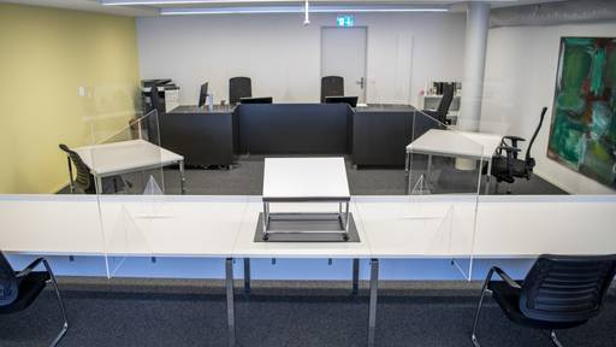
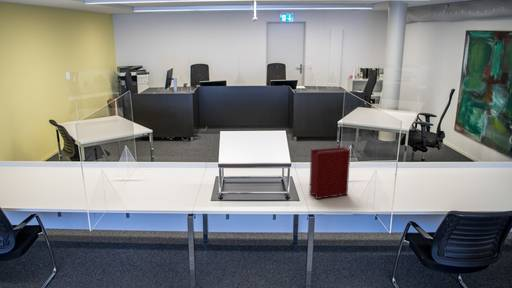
+ binder (329, 172)
